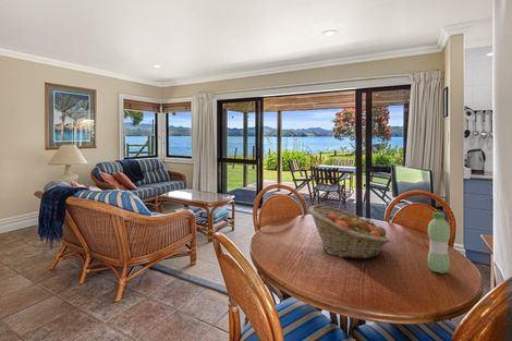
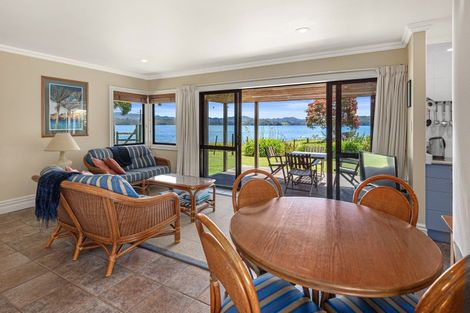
- fruit basket (346, 228)
- water bottle (438, 242)
